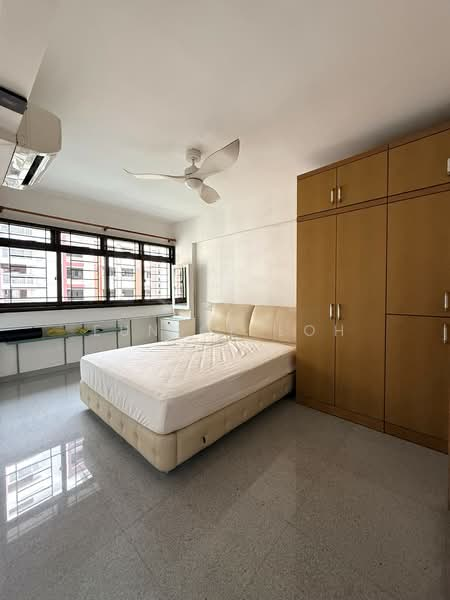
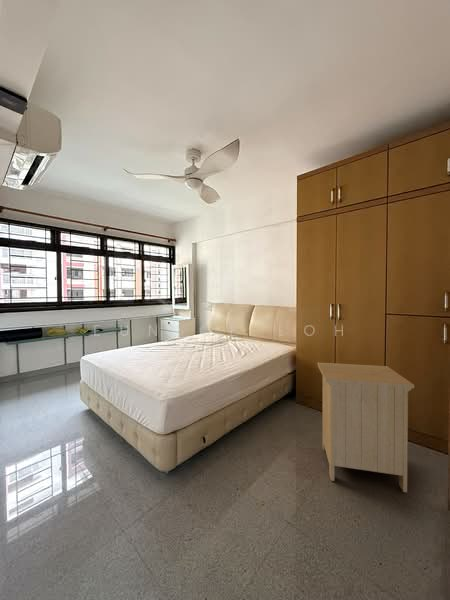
+ nightstand (358, 418)
